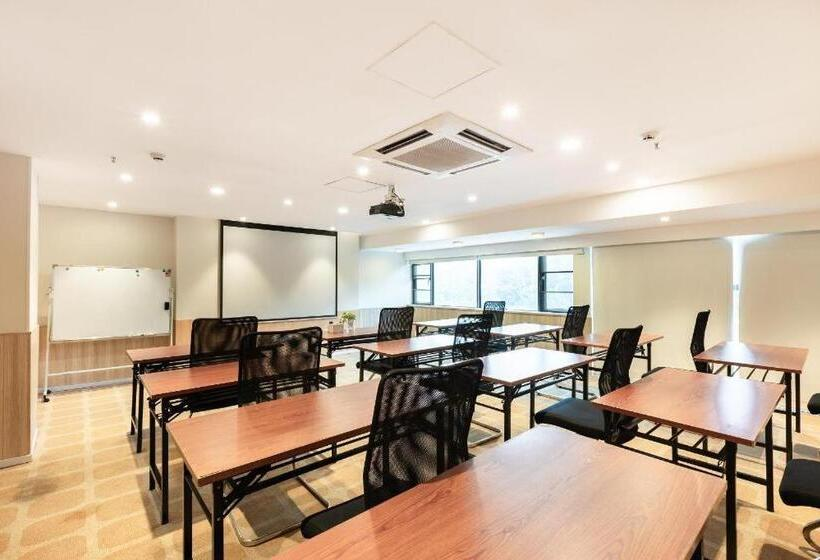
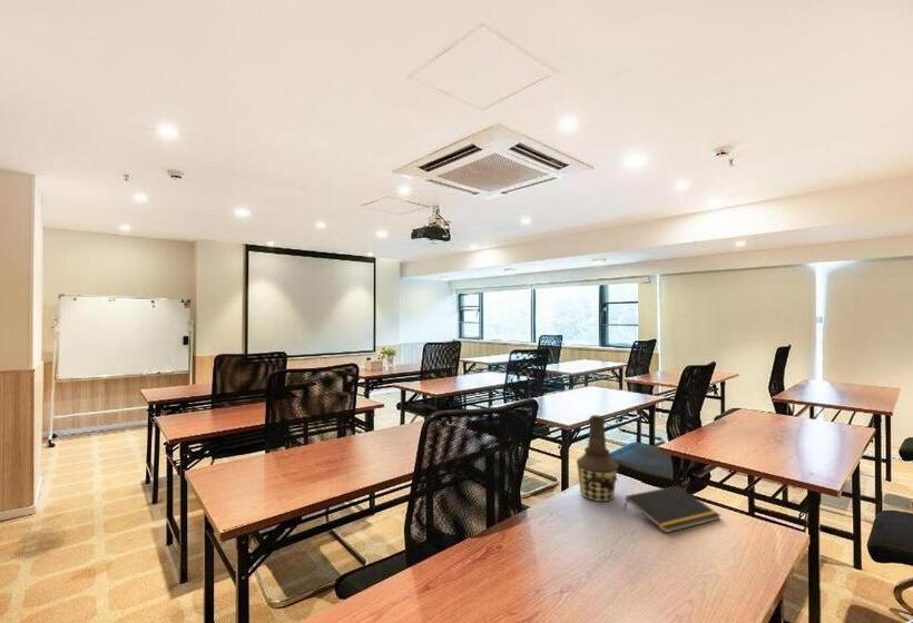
+ bottle (598, 455)
+ notepad (671, 506)
